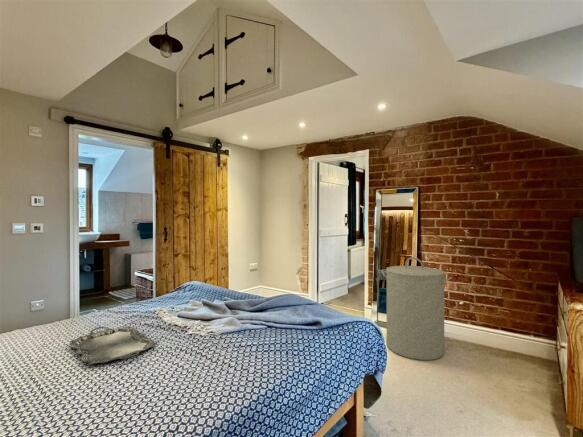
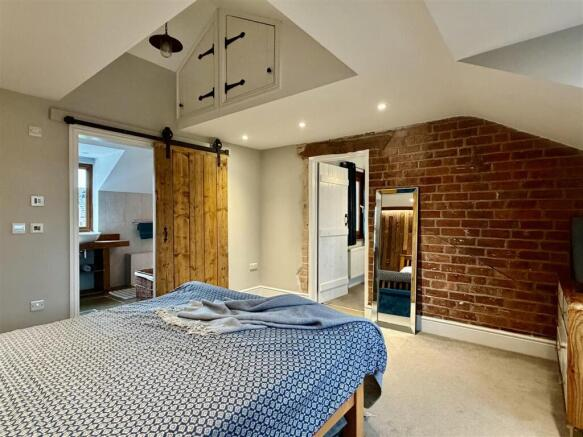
- laundry hamper (414, 302)
- serving tray (112, 342)
